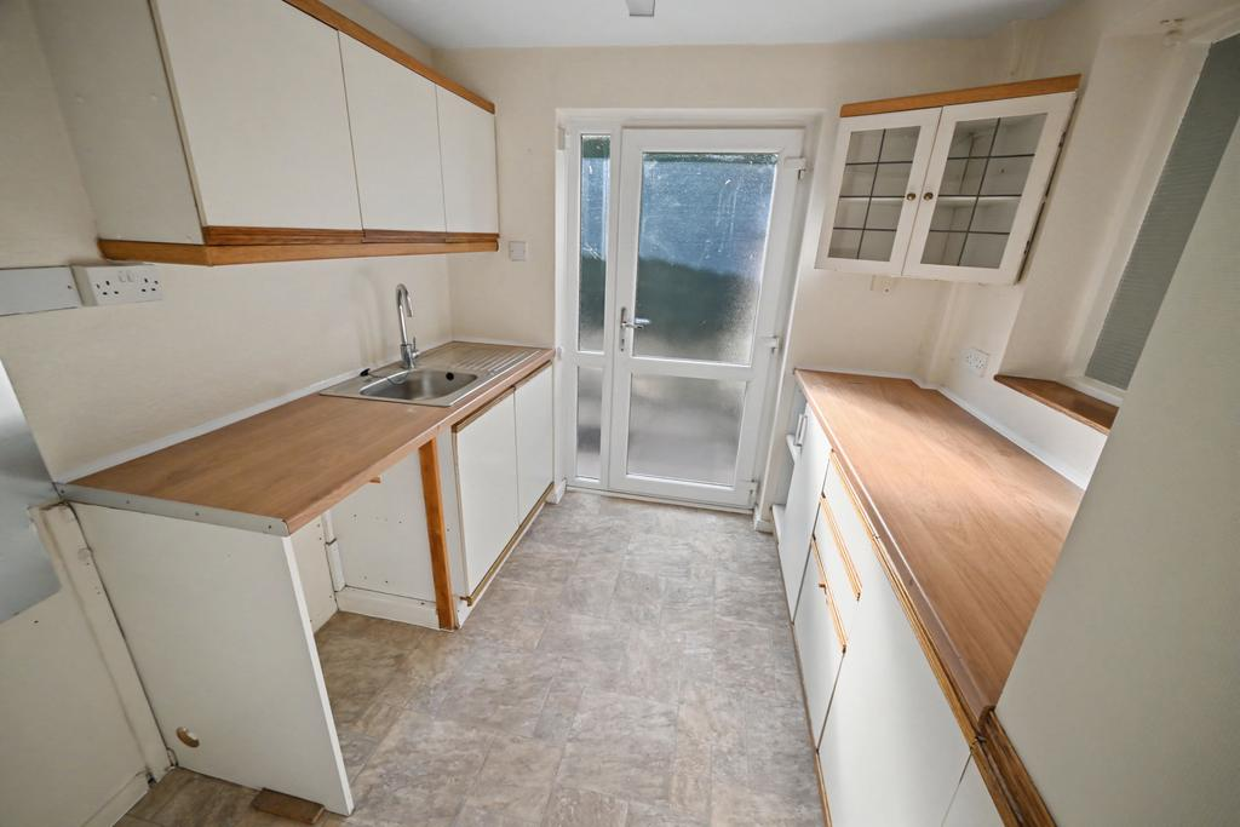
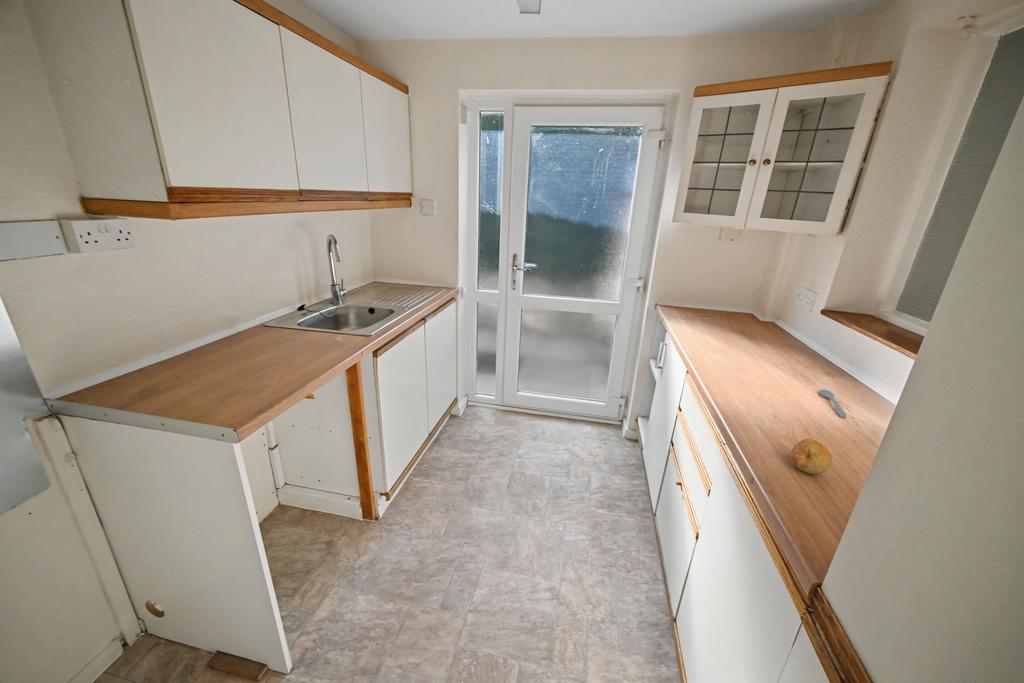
+ spoon (833, 402)
+ fruit (812, 456)
